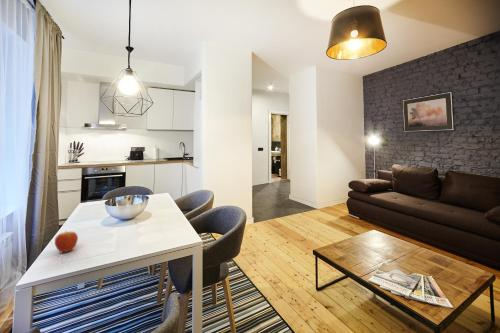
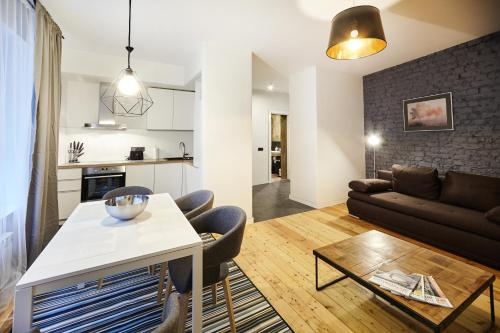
- fruit (66, 240)
